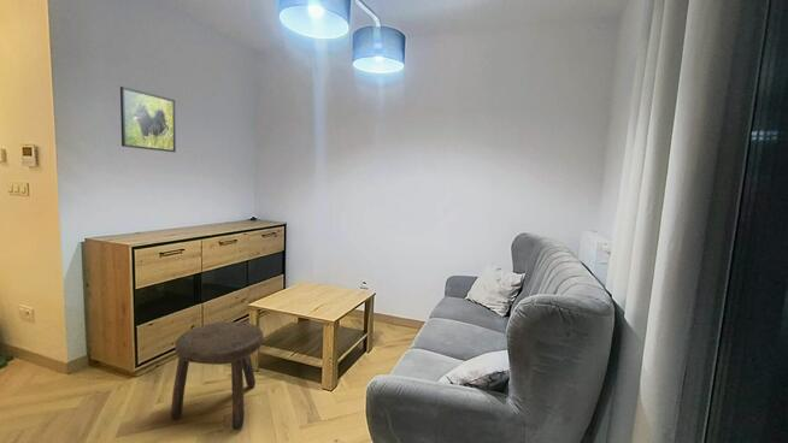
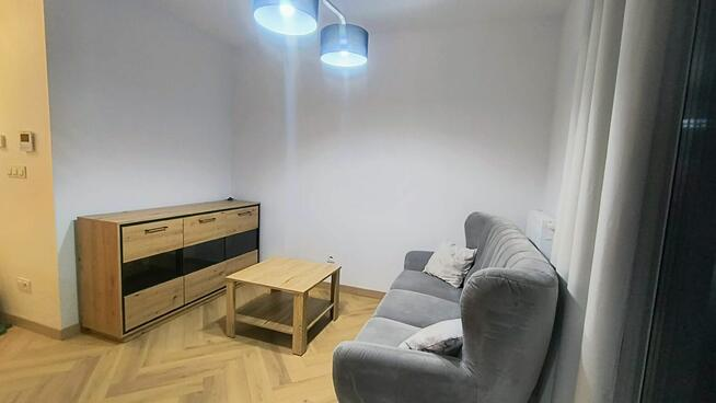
- stool (231, 370)
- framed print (149, 122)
